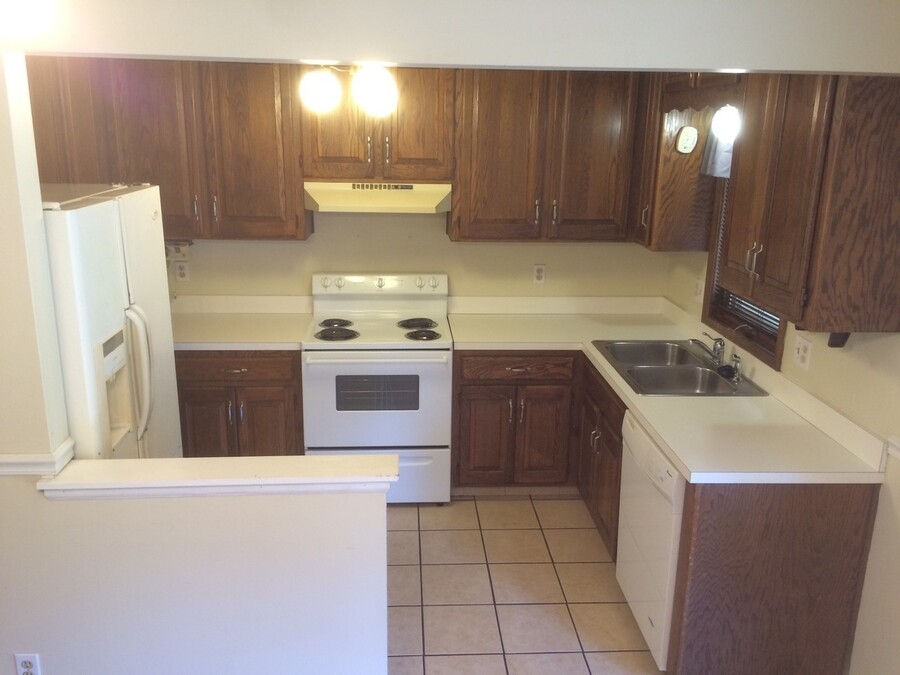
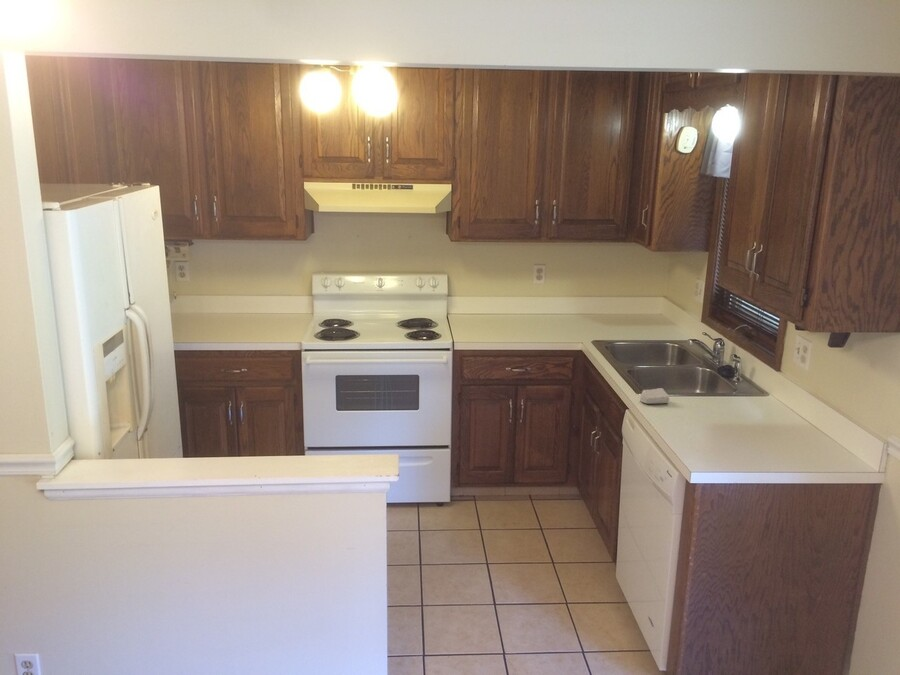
+ soap bar (654, 396)
